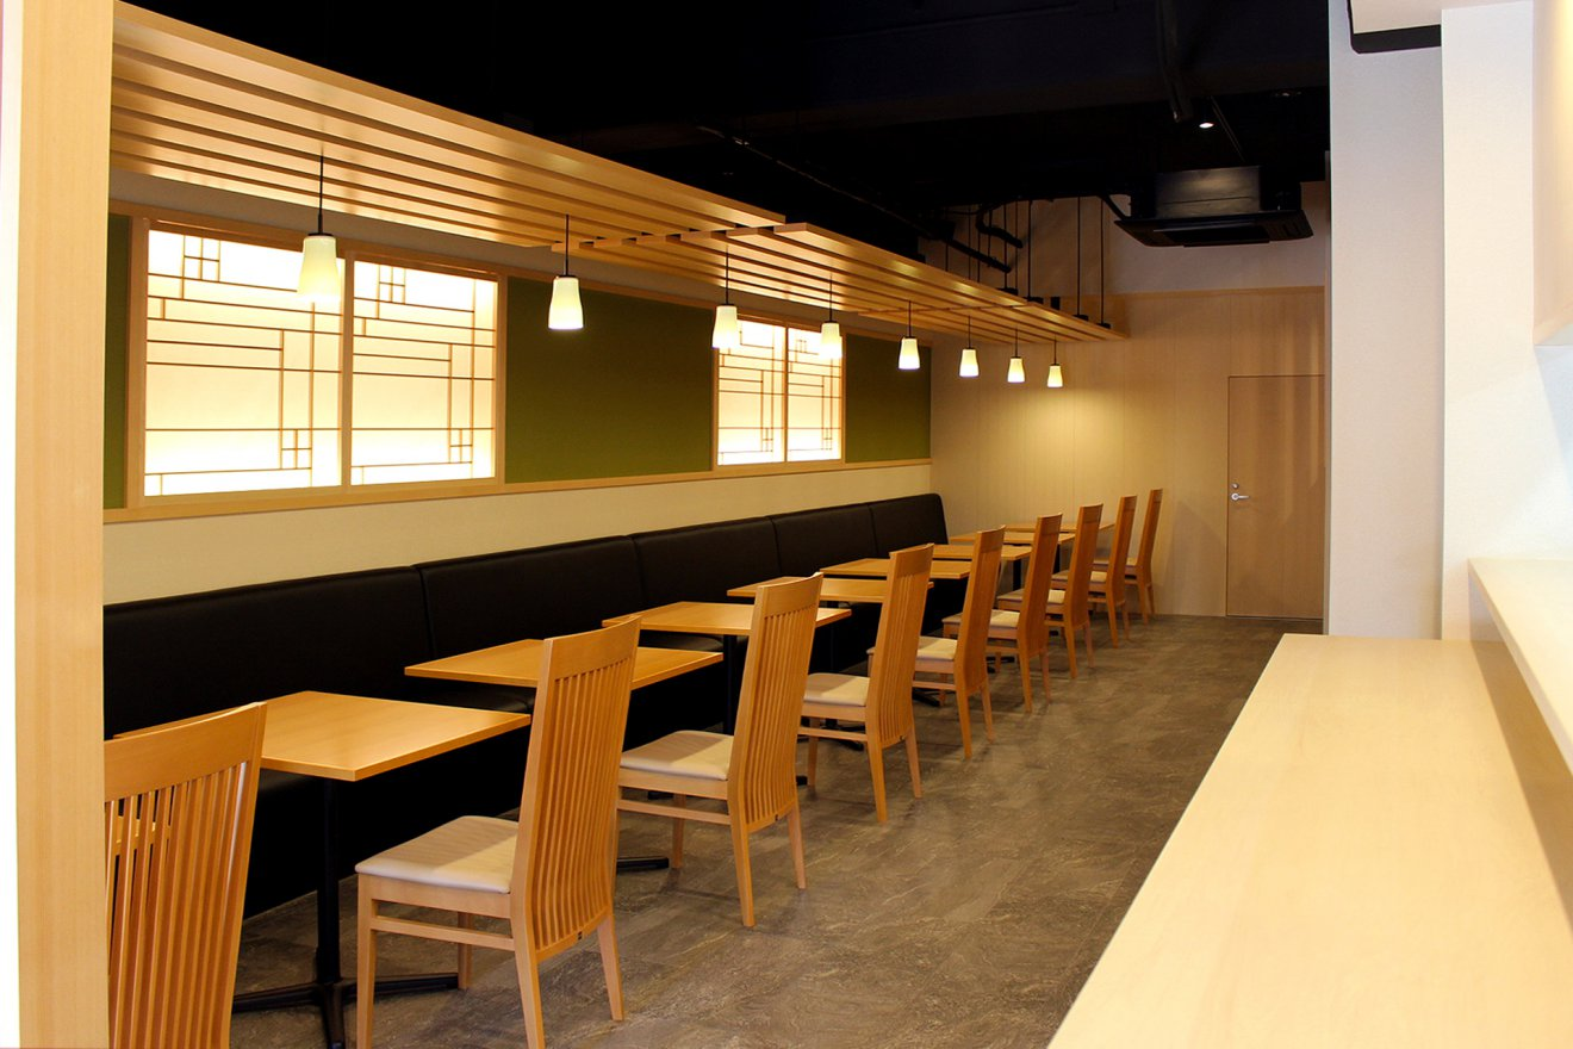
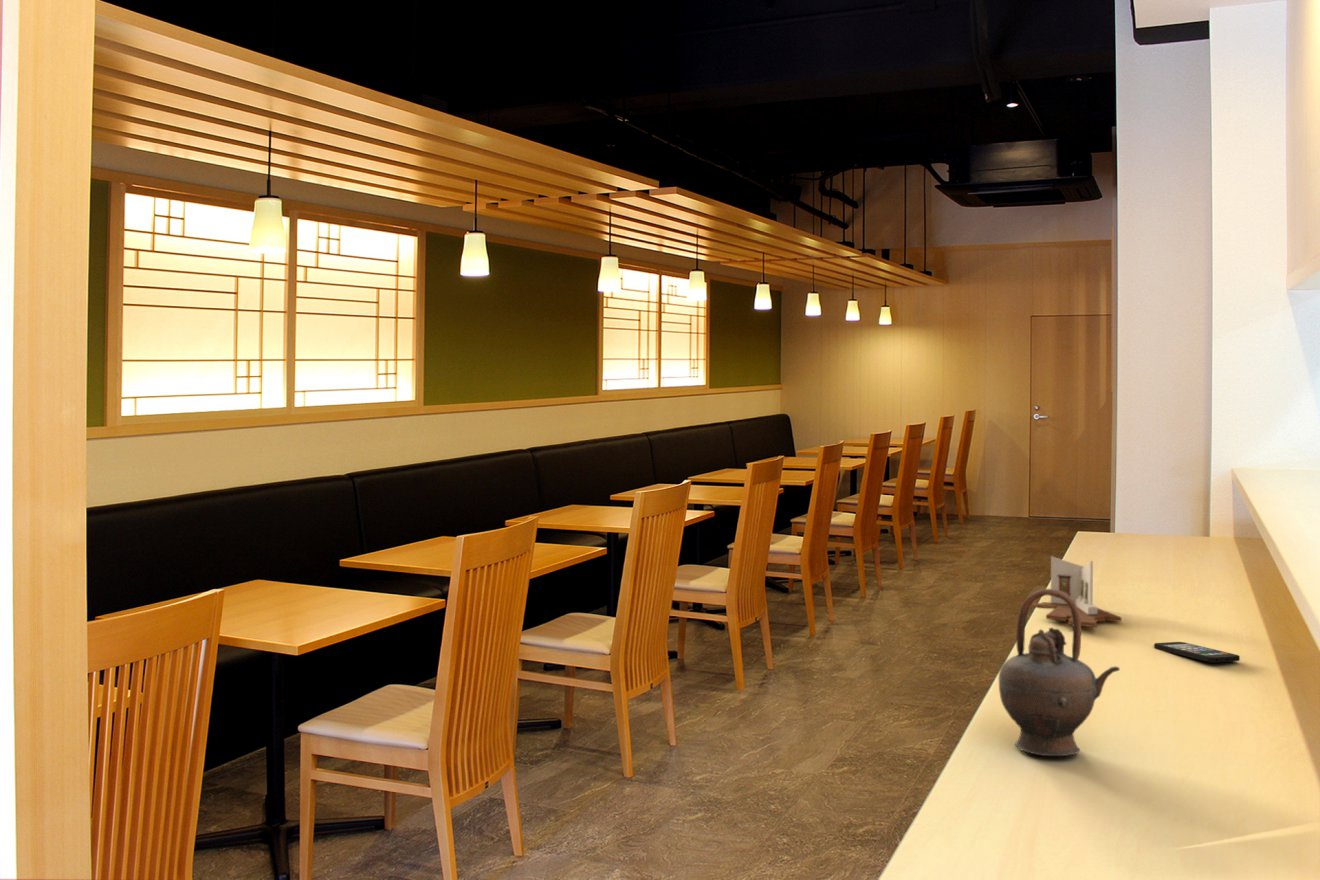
+ smartphone (1195, 651)
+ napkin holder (1070, 587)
+ teapot (1058, 671)
